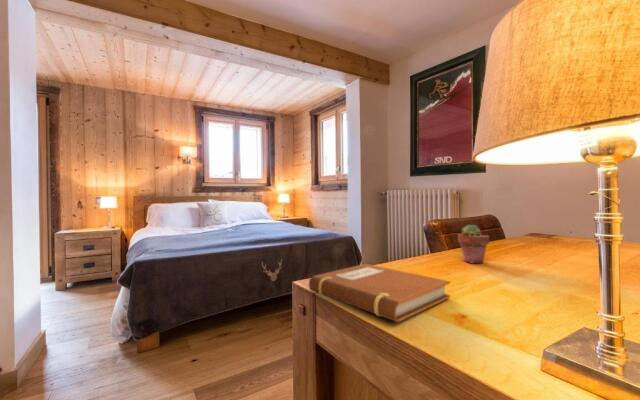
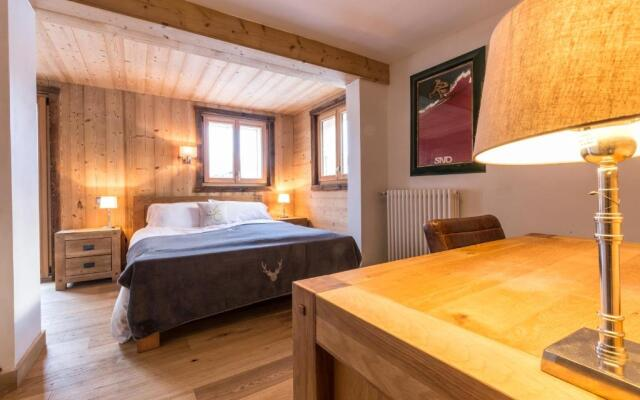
- notebook (374, 285)
- potted succulent (473, 242)
